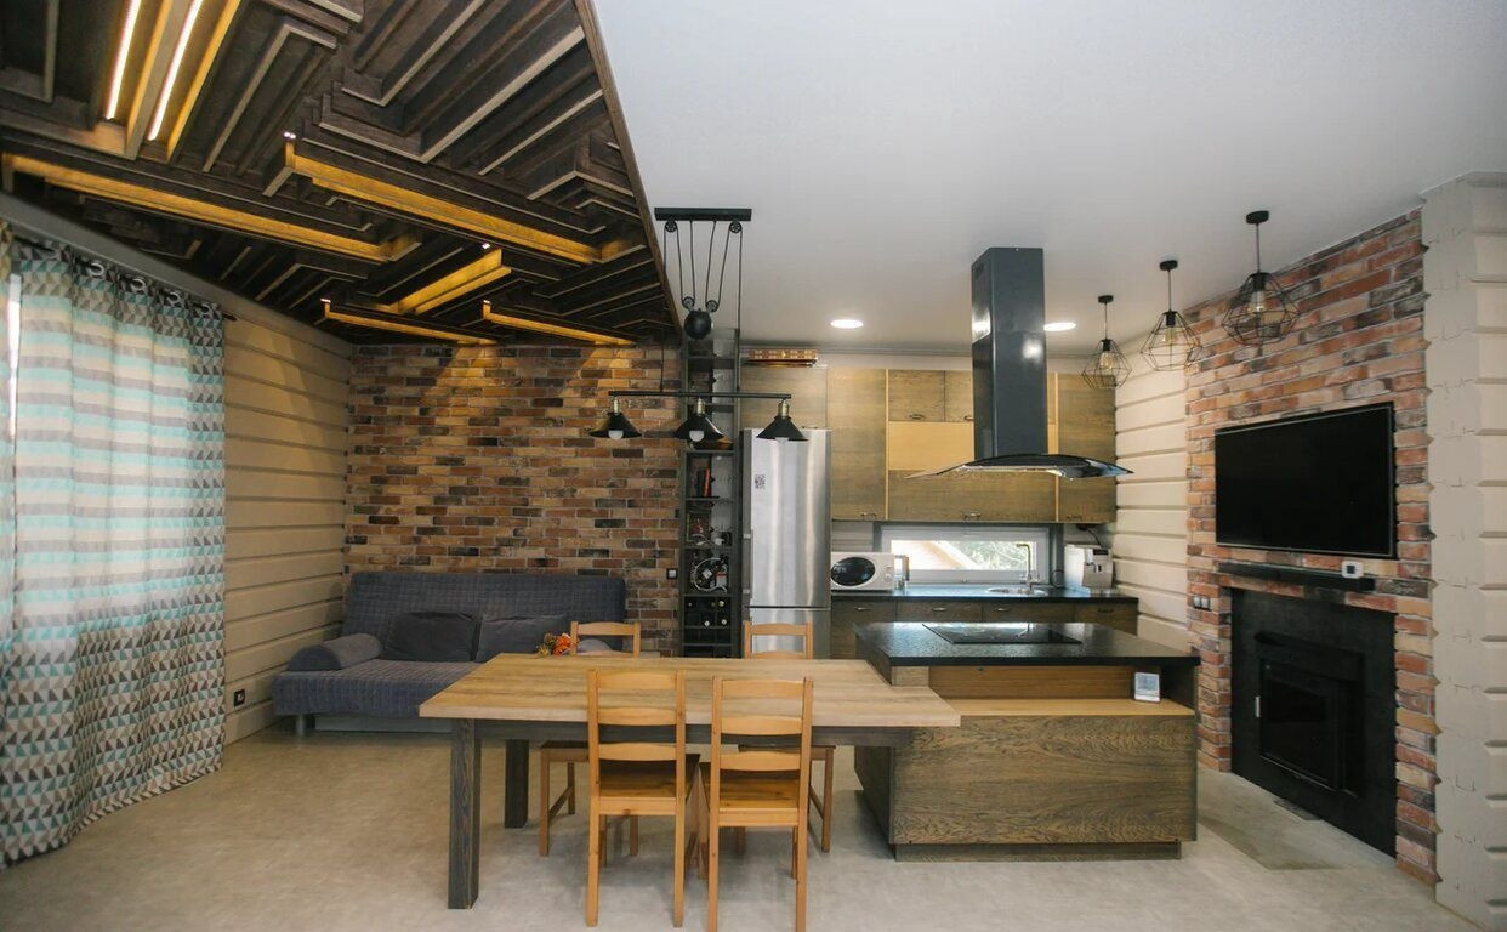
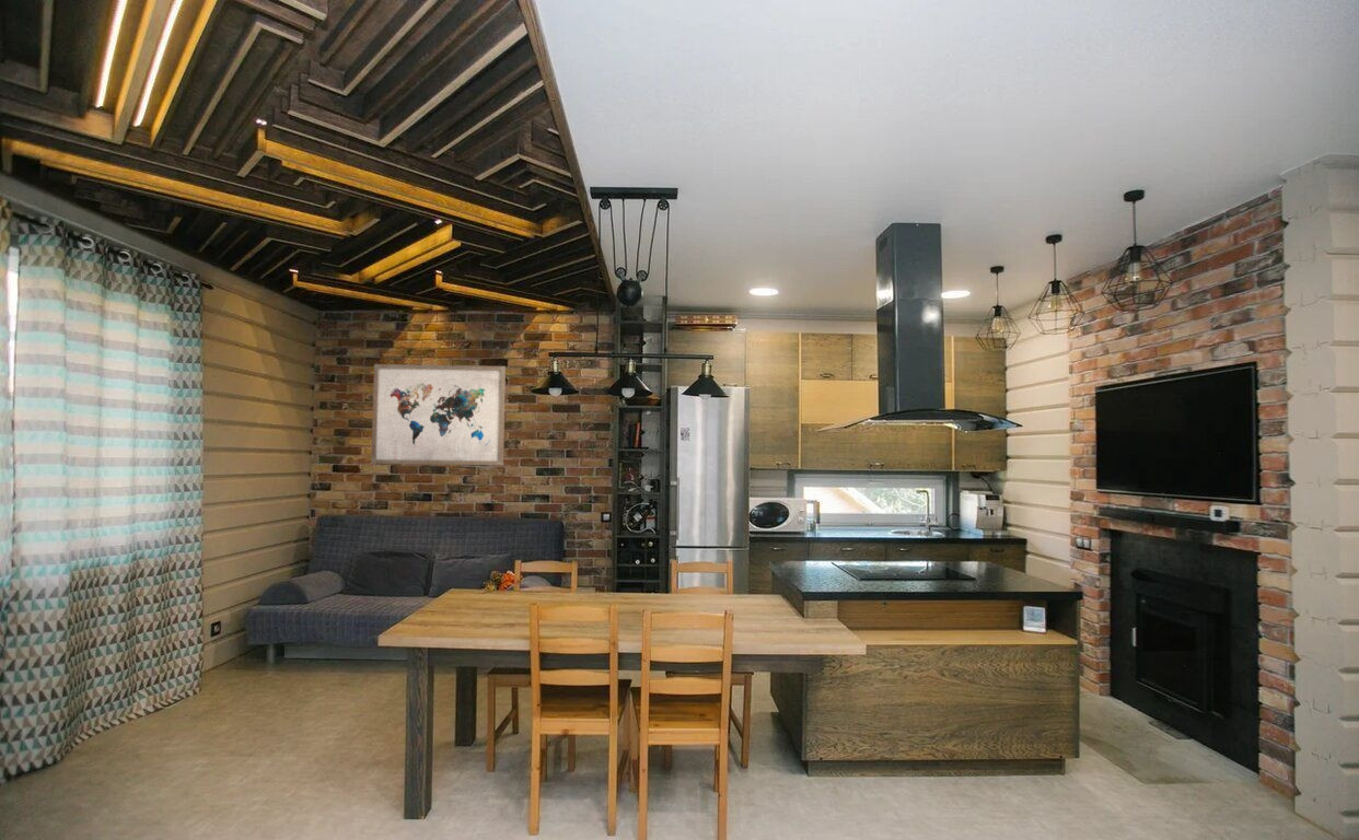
+ wall art (439, 415)
